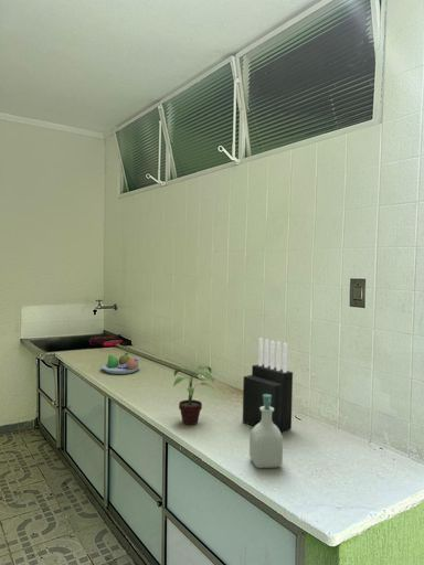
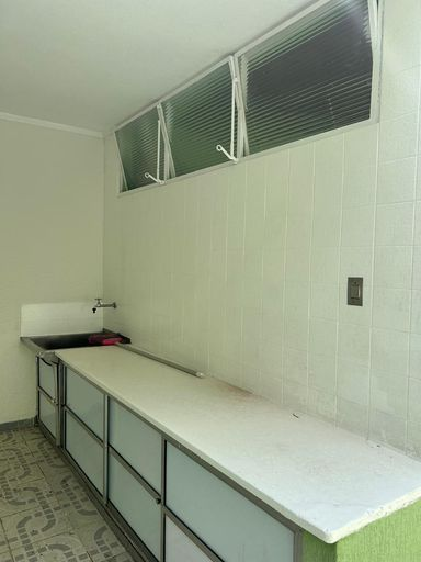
- knife block (265, 383)
- potted plant (192, 395)
- soap bottle (266, 428)
- fruit bowl (120, 362)
